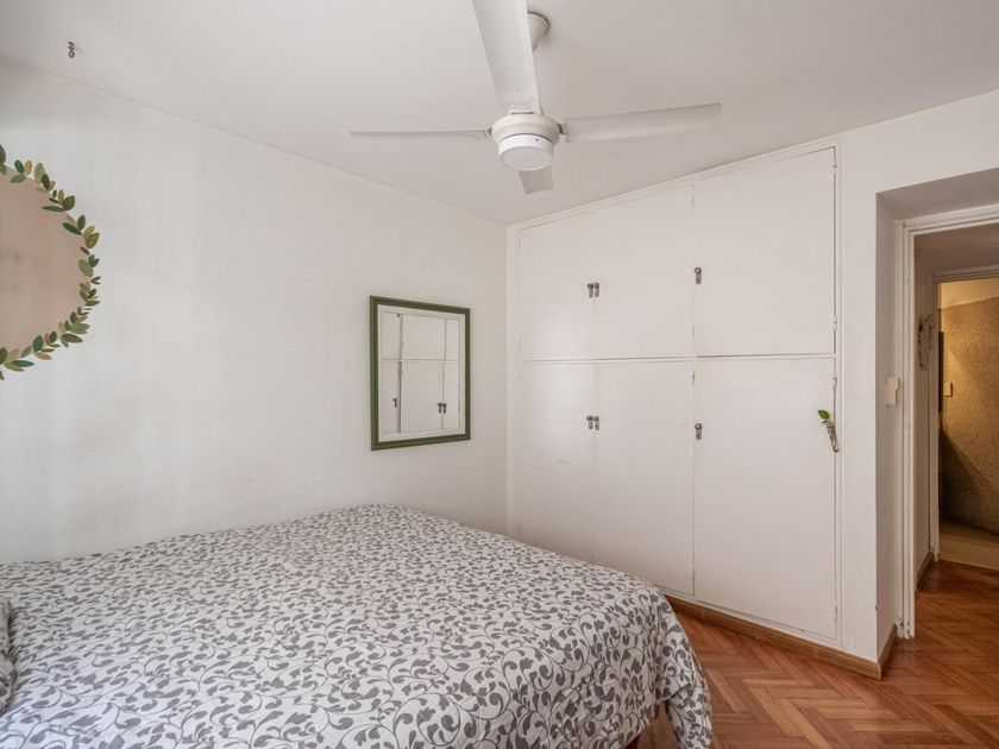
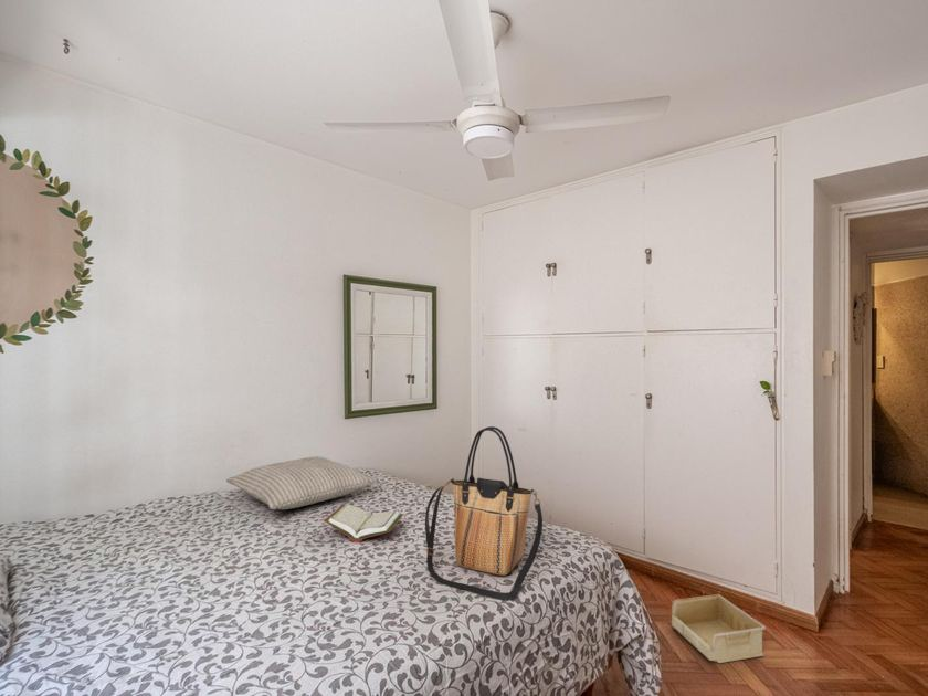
+ pillow (302, 481)
+ tote bag (479, 498)
+ book (365, 521)
+ storage bin (715, 626)
